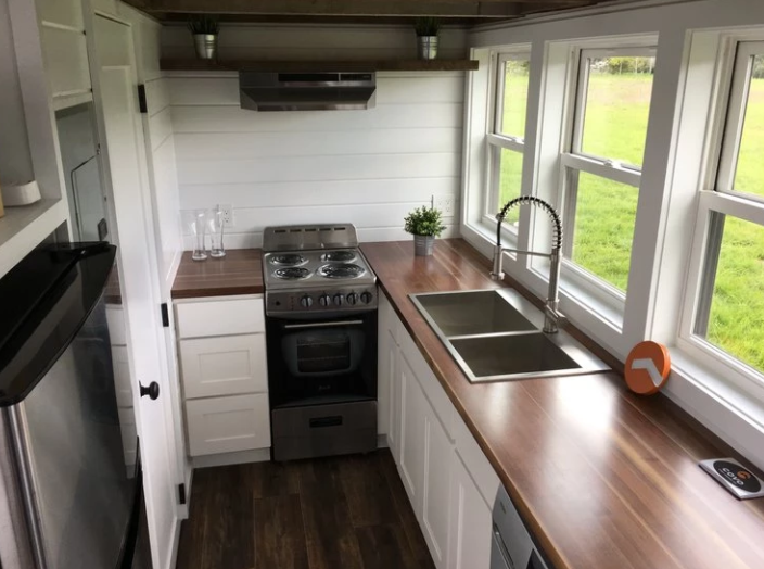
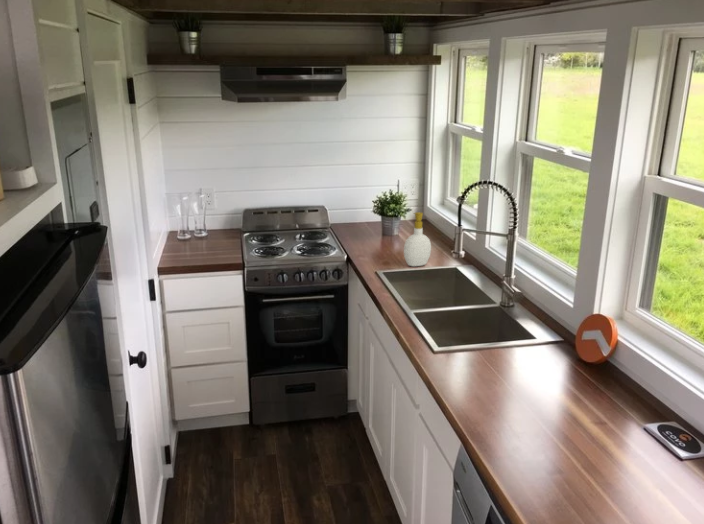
+ soap bottle (417, 239)
